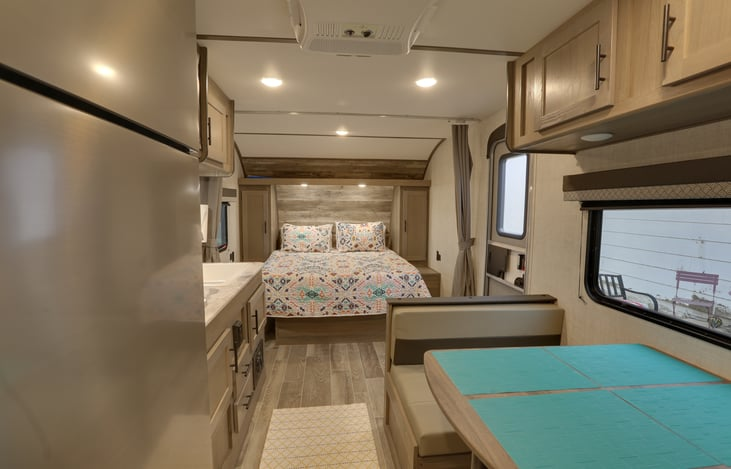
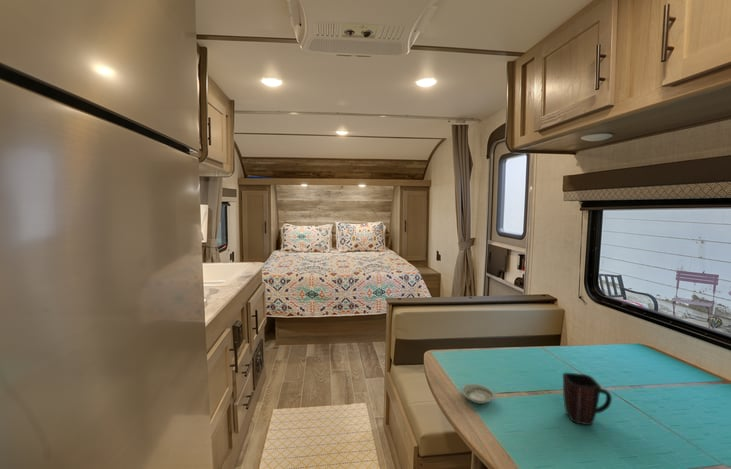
+ saucer (477, 395)
+ mug (584, 398)
